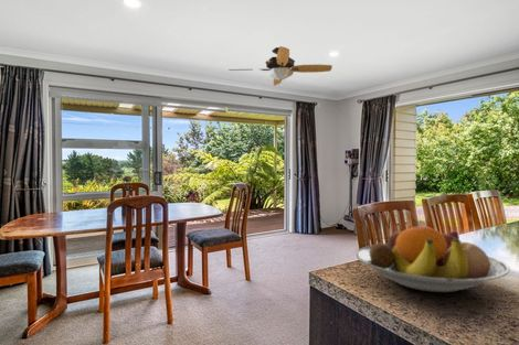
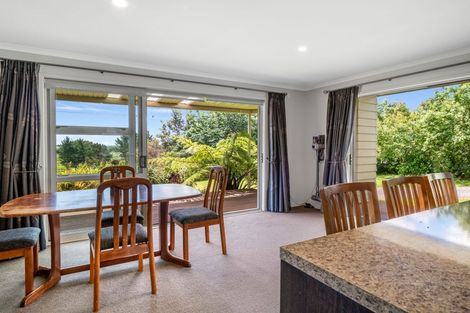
- ceiling fan (279, 65)
- fruit bowl (424, 251)
